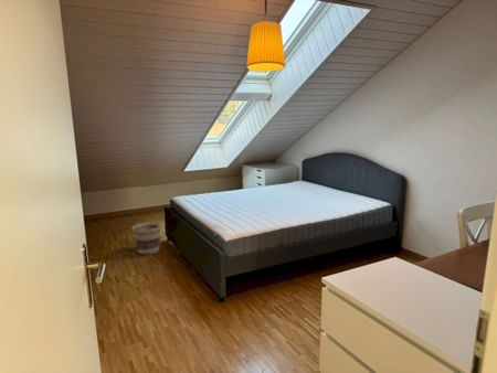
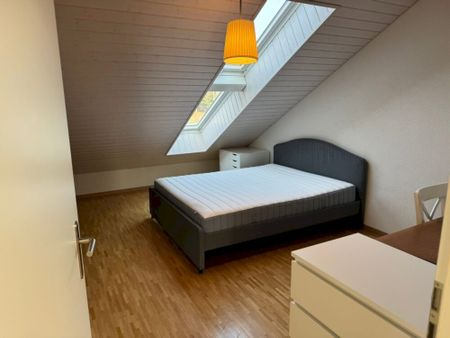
- basket (147, 238)
